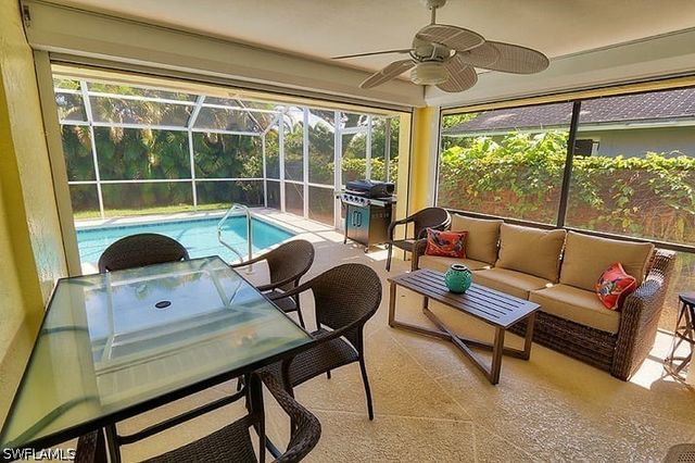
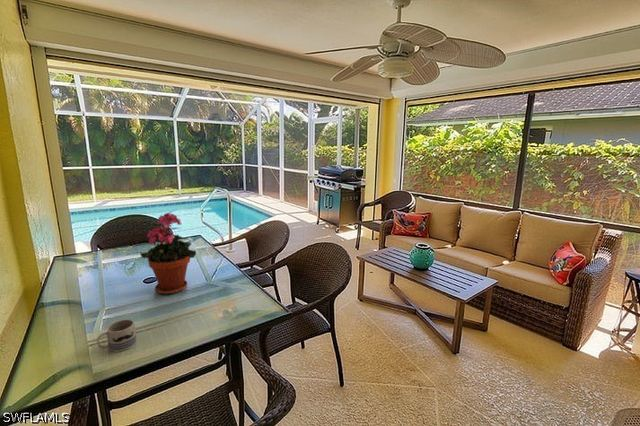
+ potted plant (168, 251)
+ mug (117, 336)
